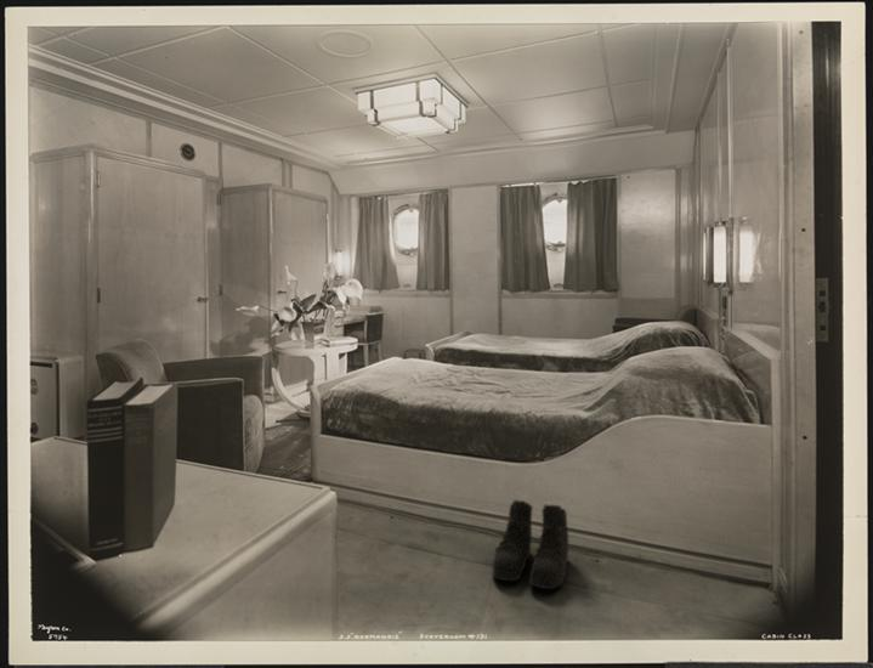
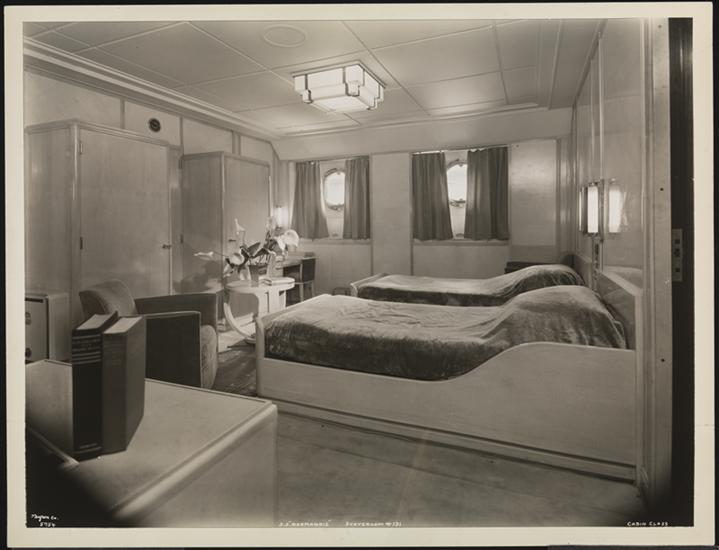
- boots (531, 537)
